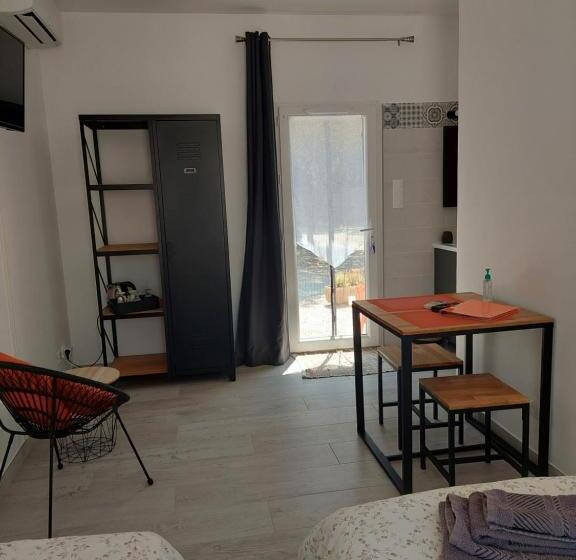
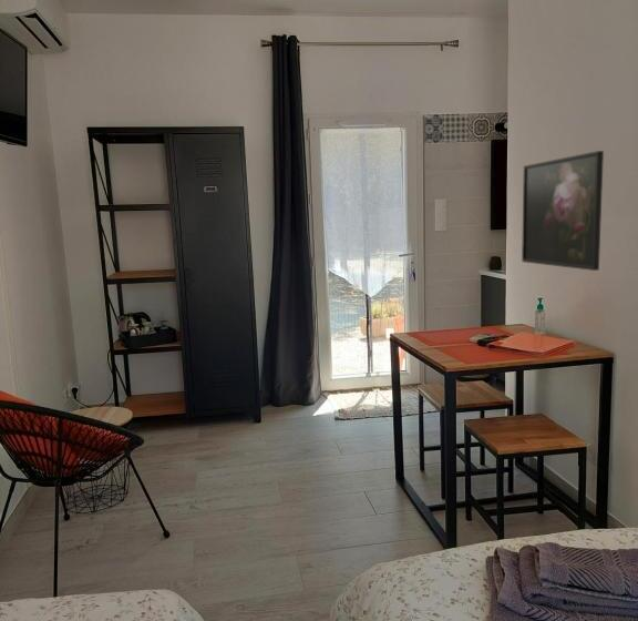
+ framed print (557, 213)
